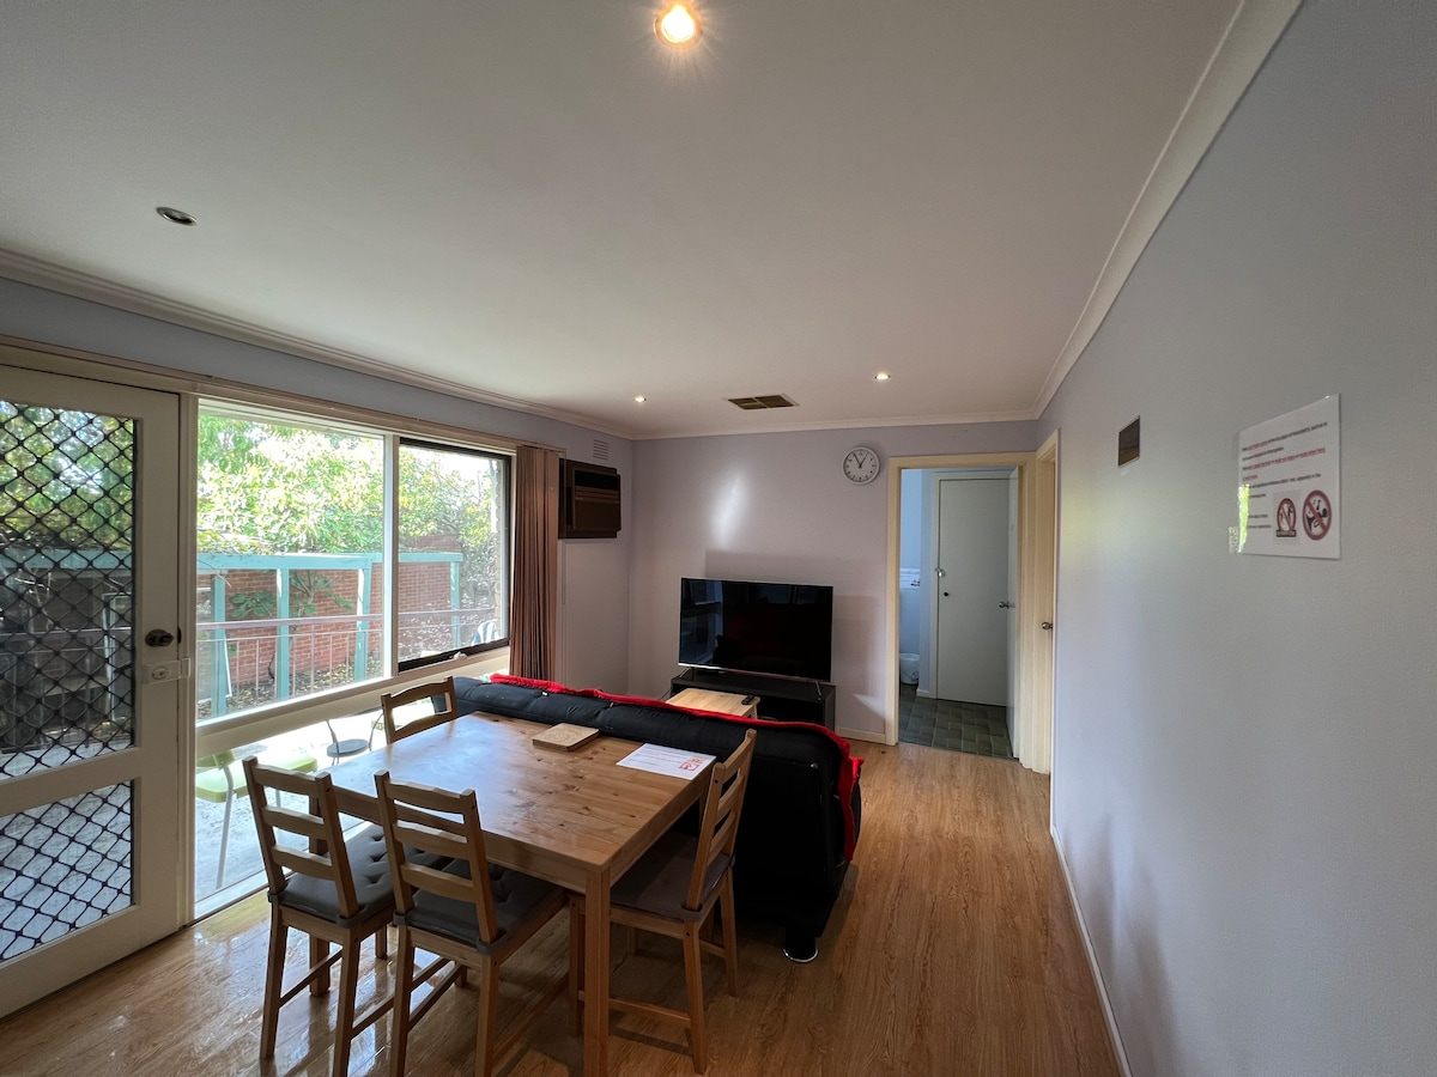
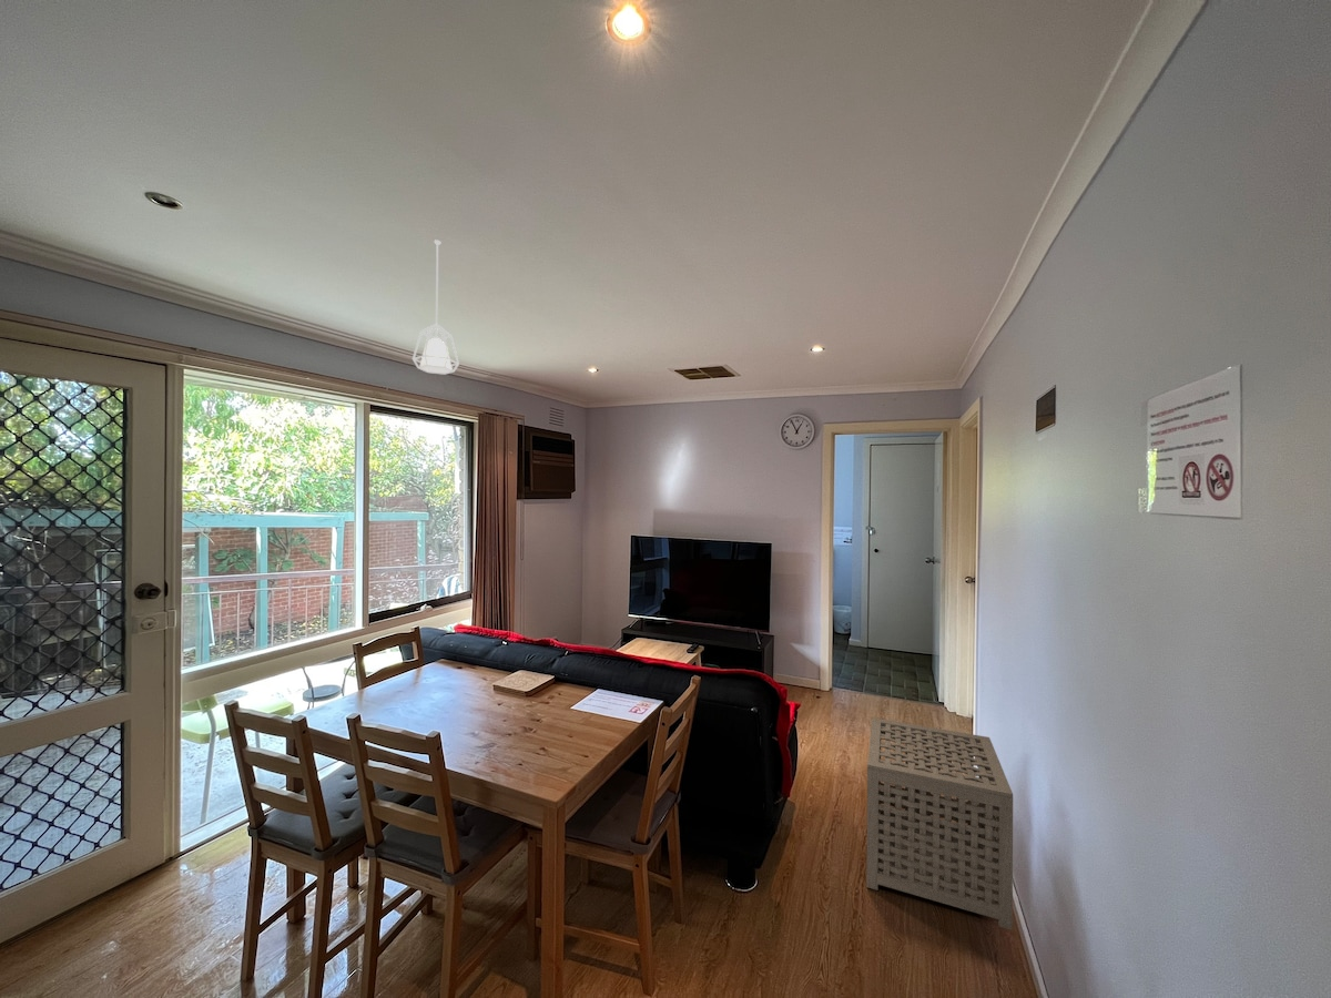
+ side table (931, 807)
+ pendant lamp (436, 305)
